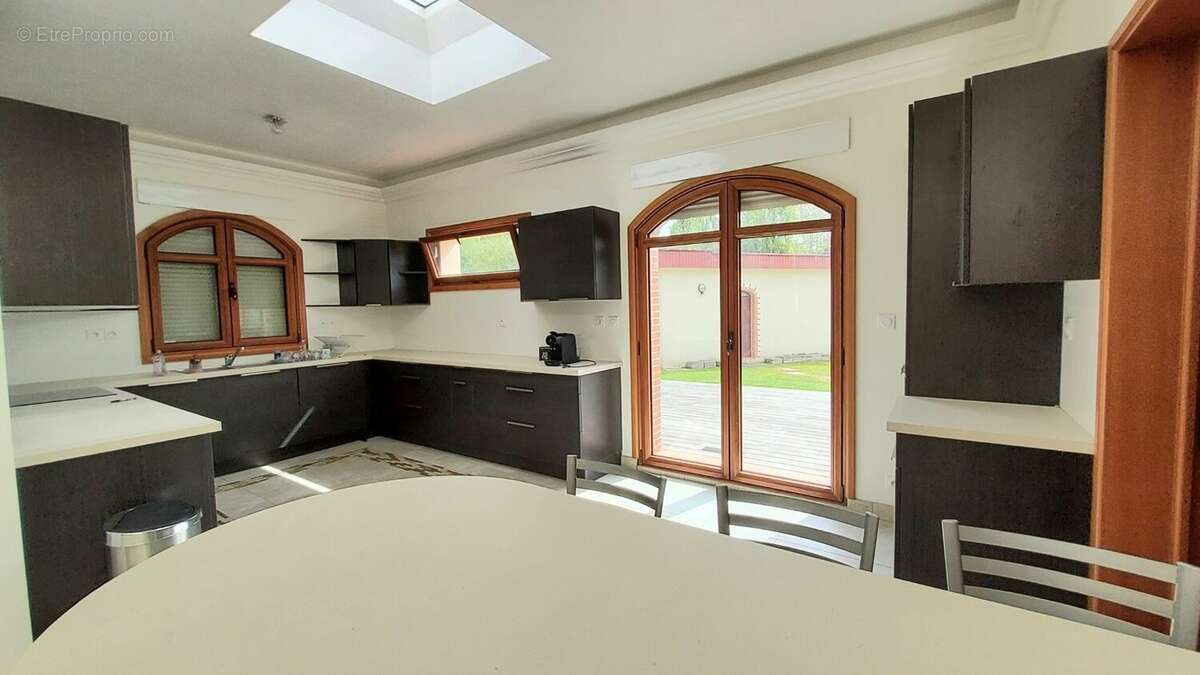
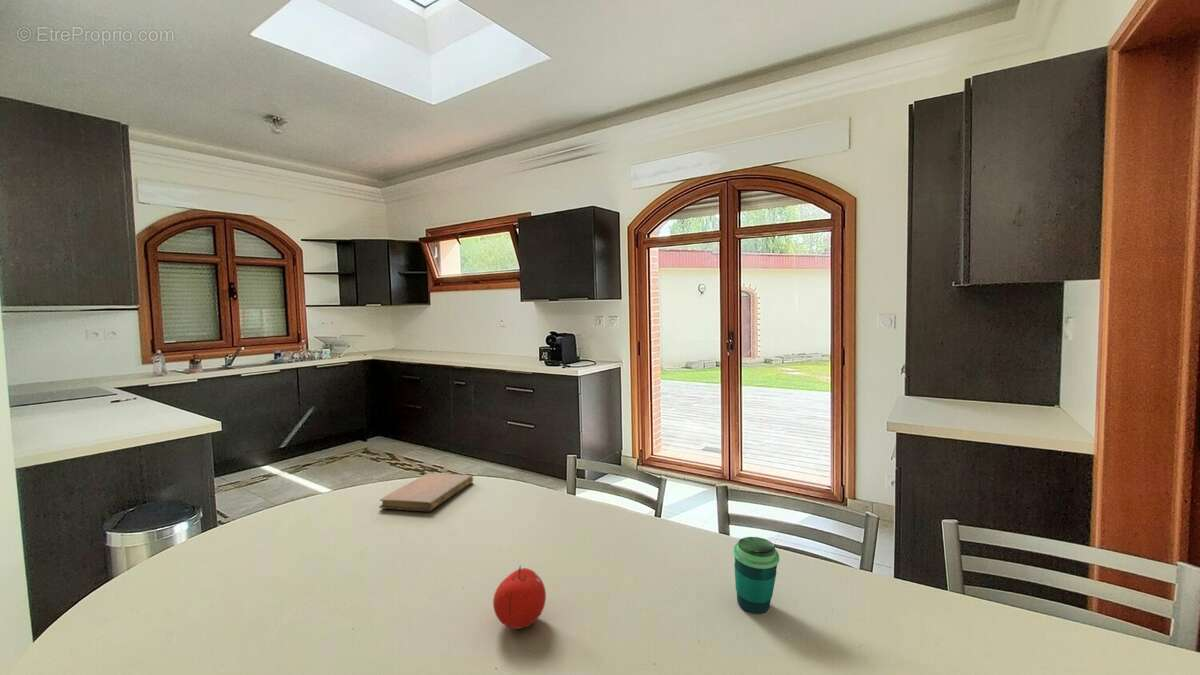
+ cup (756, 576)
+ notebook (429, 490)
+ fruit (519, 595)
